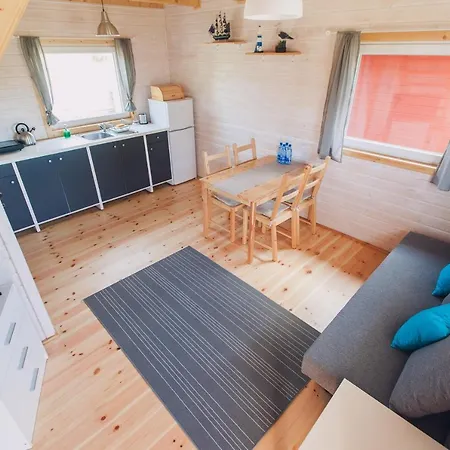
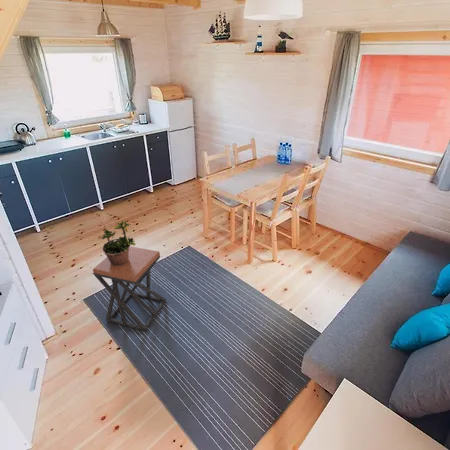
+ stool (133, 287)
+ potted plant (115, 241)
